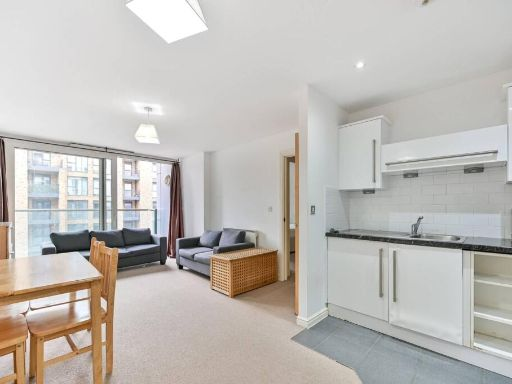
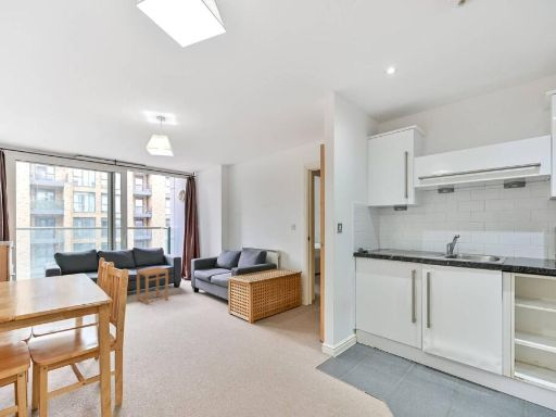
+ side table (148, 285)
